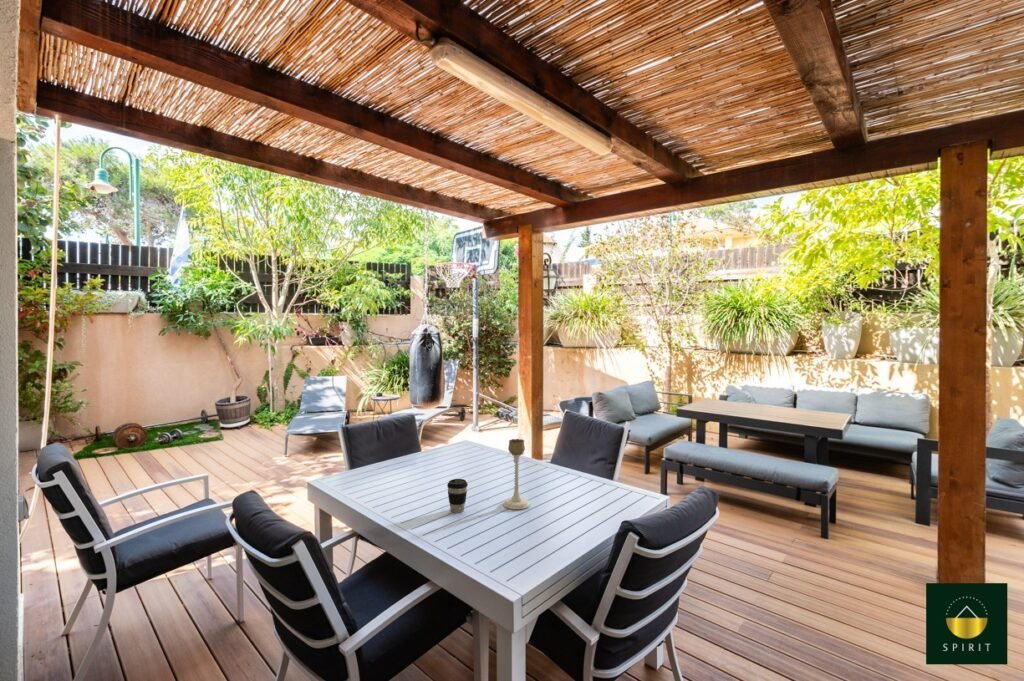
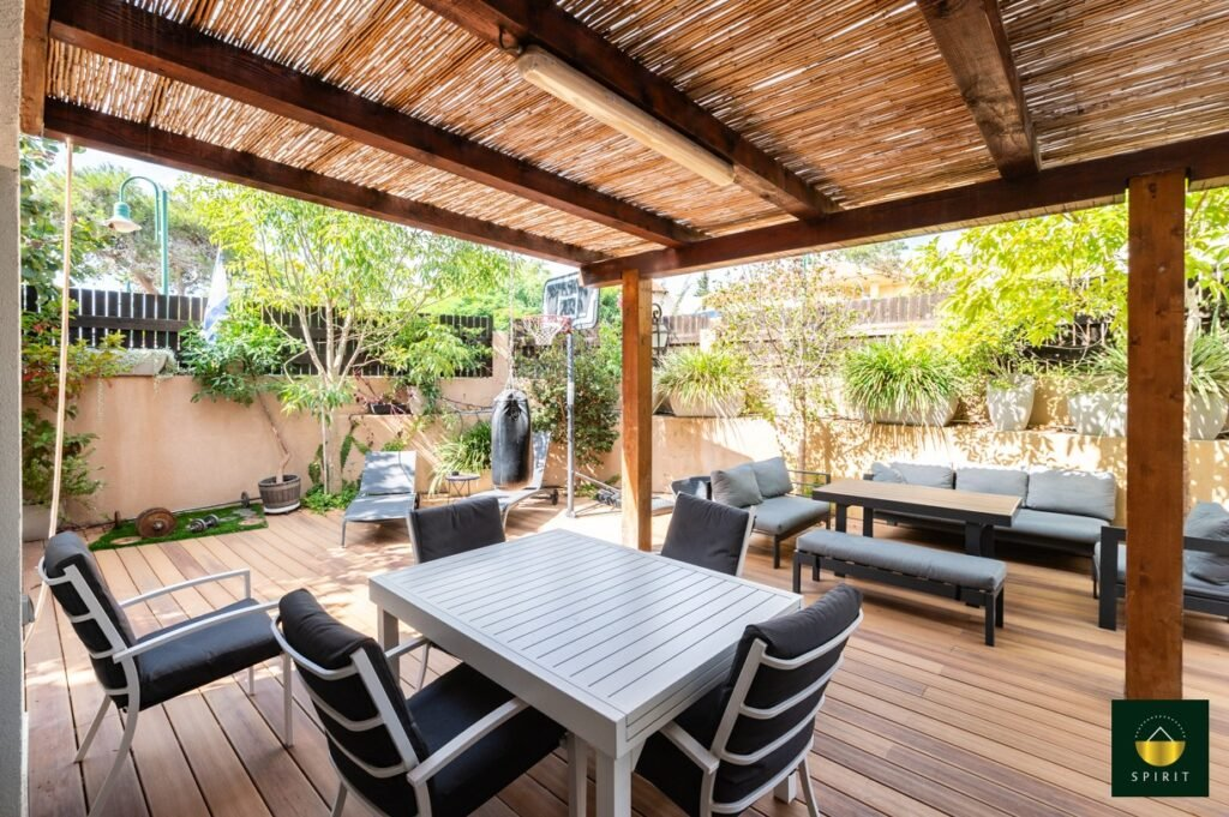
- coffee cup (457, 495)
- candle holder (516, 472)
